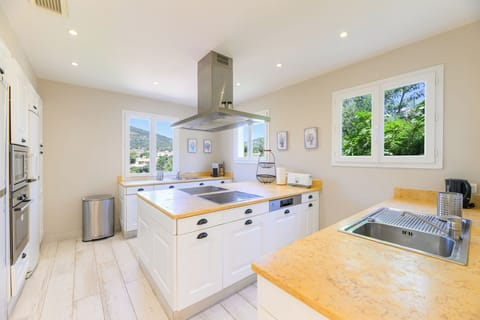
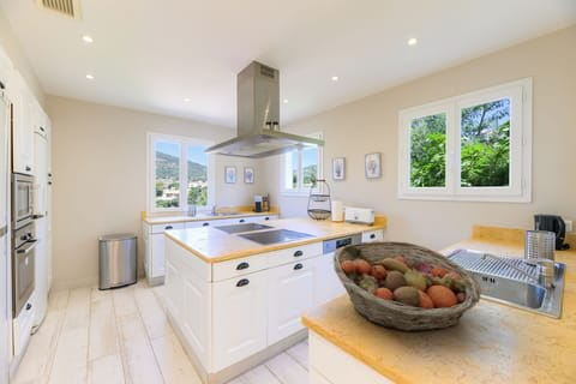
+ fruit basket (400, 278)
